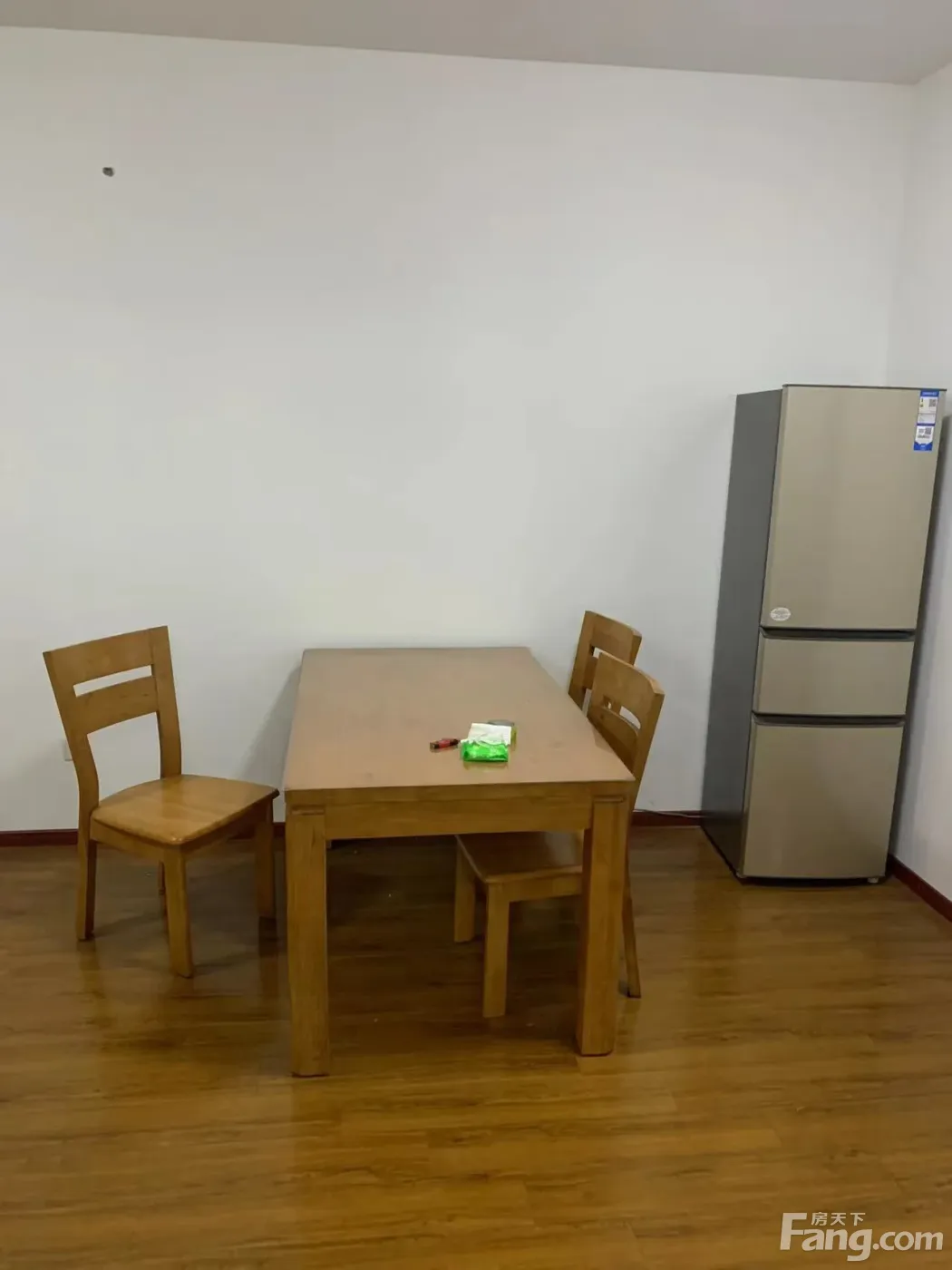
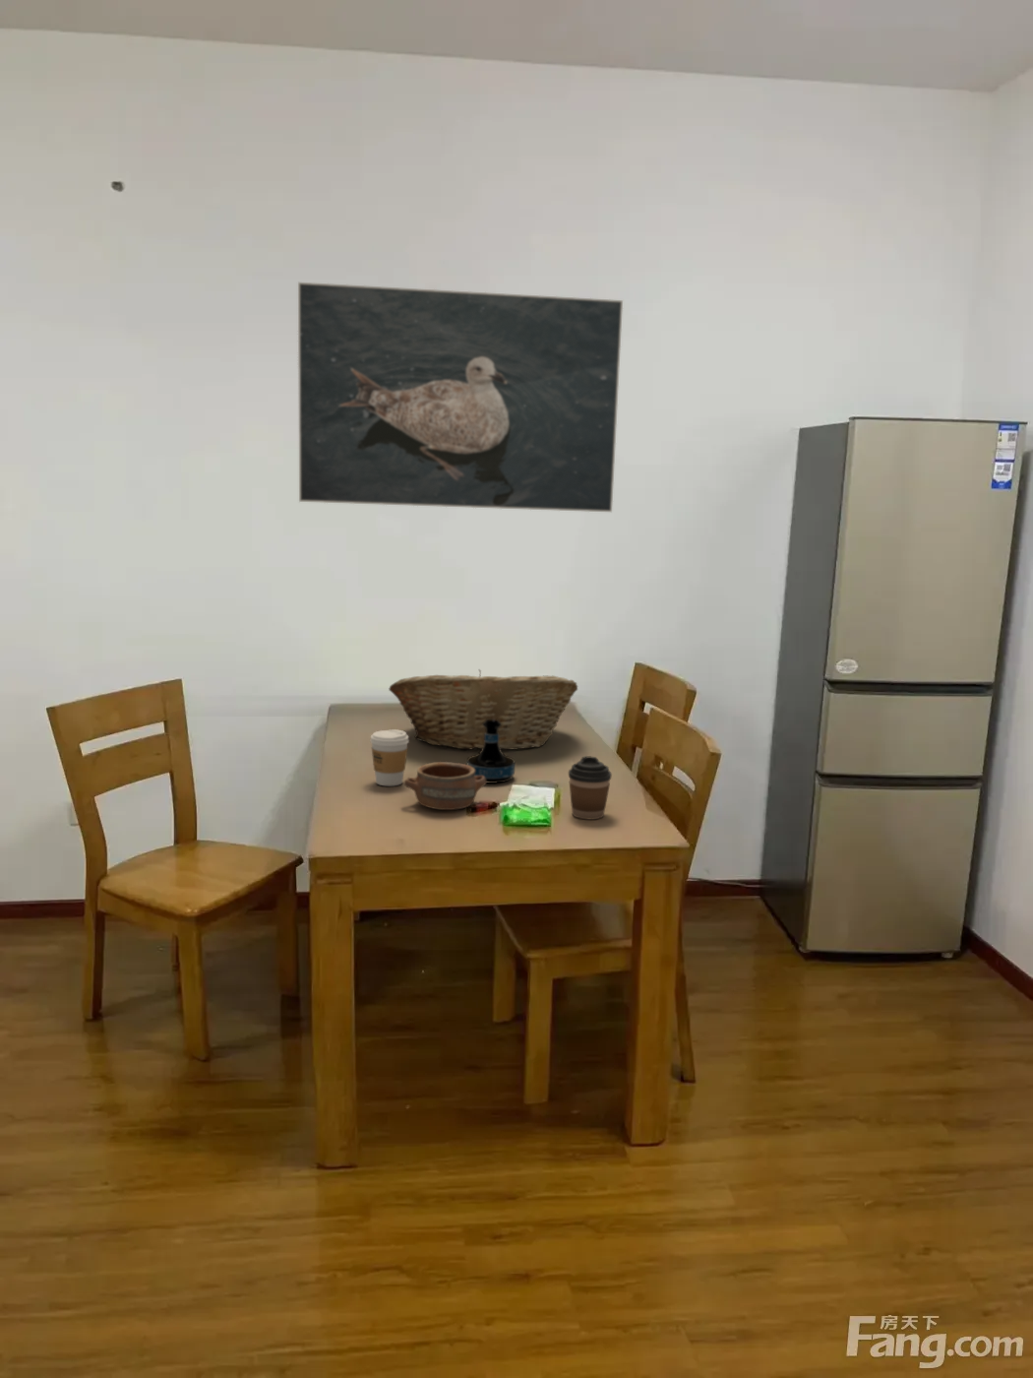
+ tequila bottle (490, 748)
+ coffee cup (588, 787)
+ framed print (459, 401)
+ fruit basket (483, 702)
+ pottery (445, 787)
+ coffee cup (388, 757)
